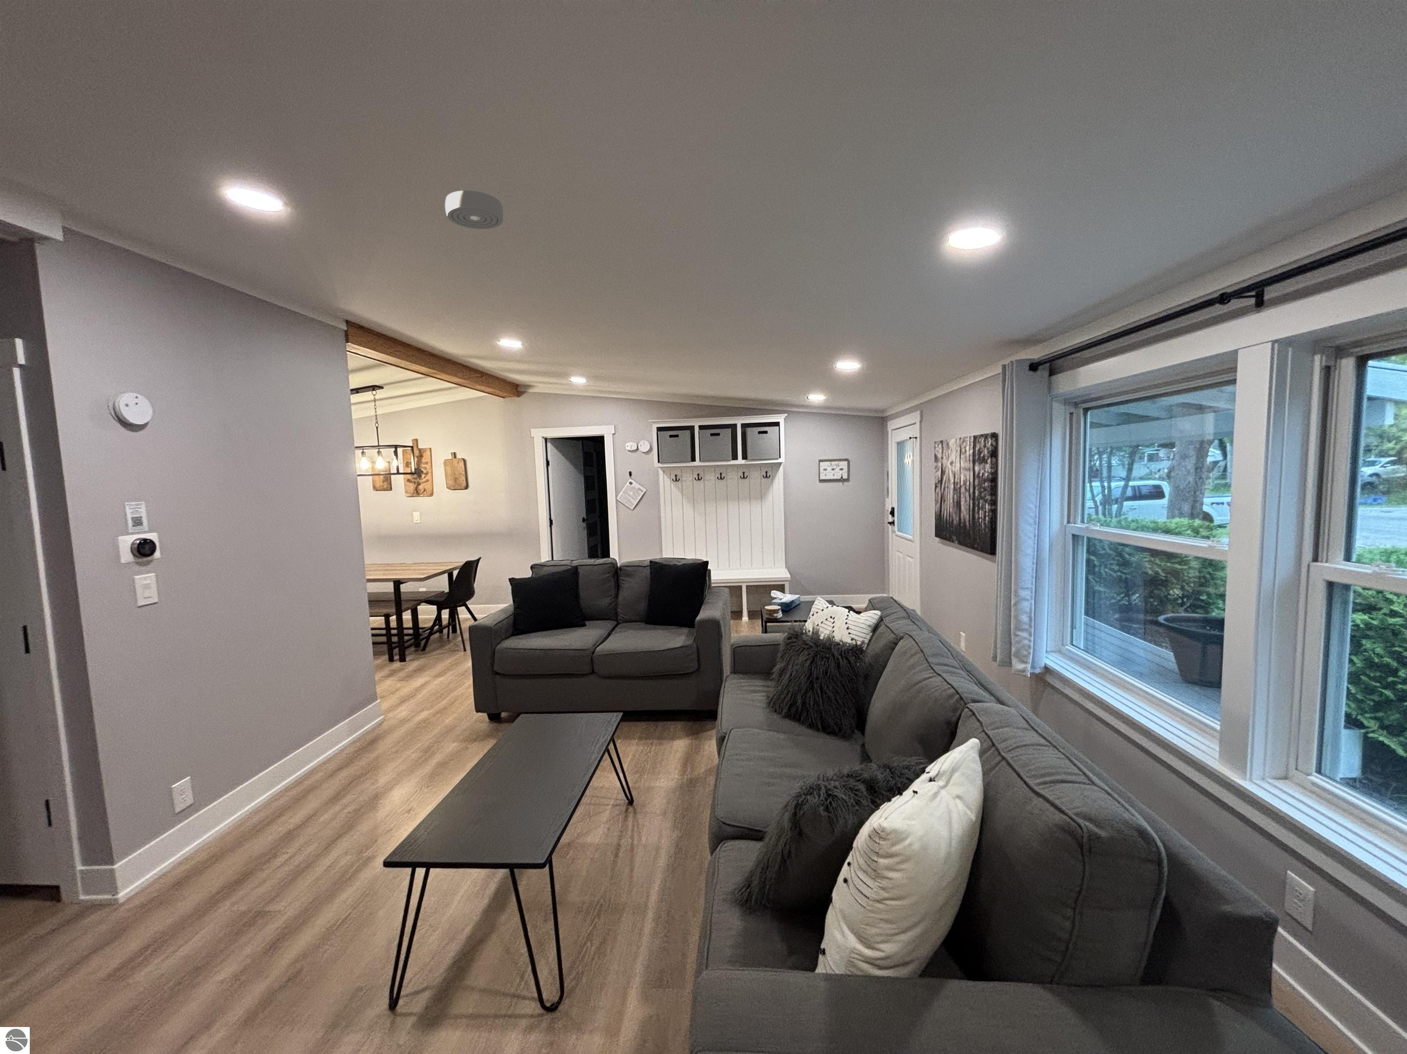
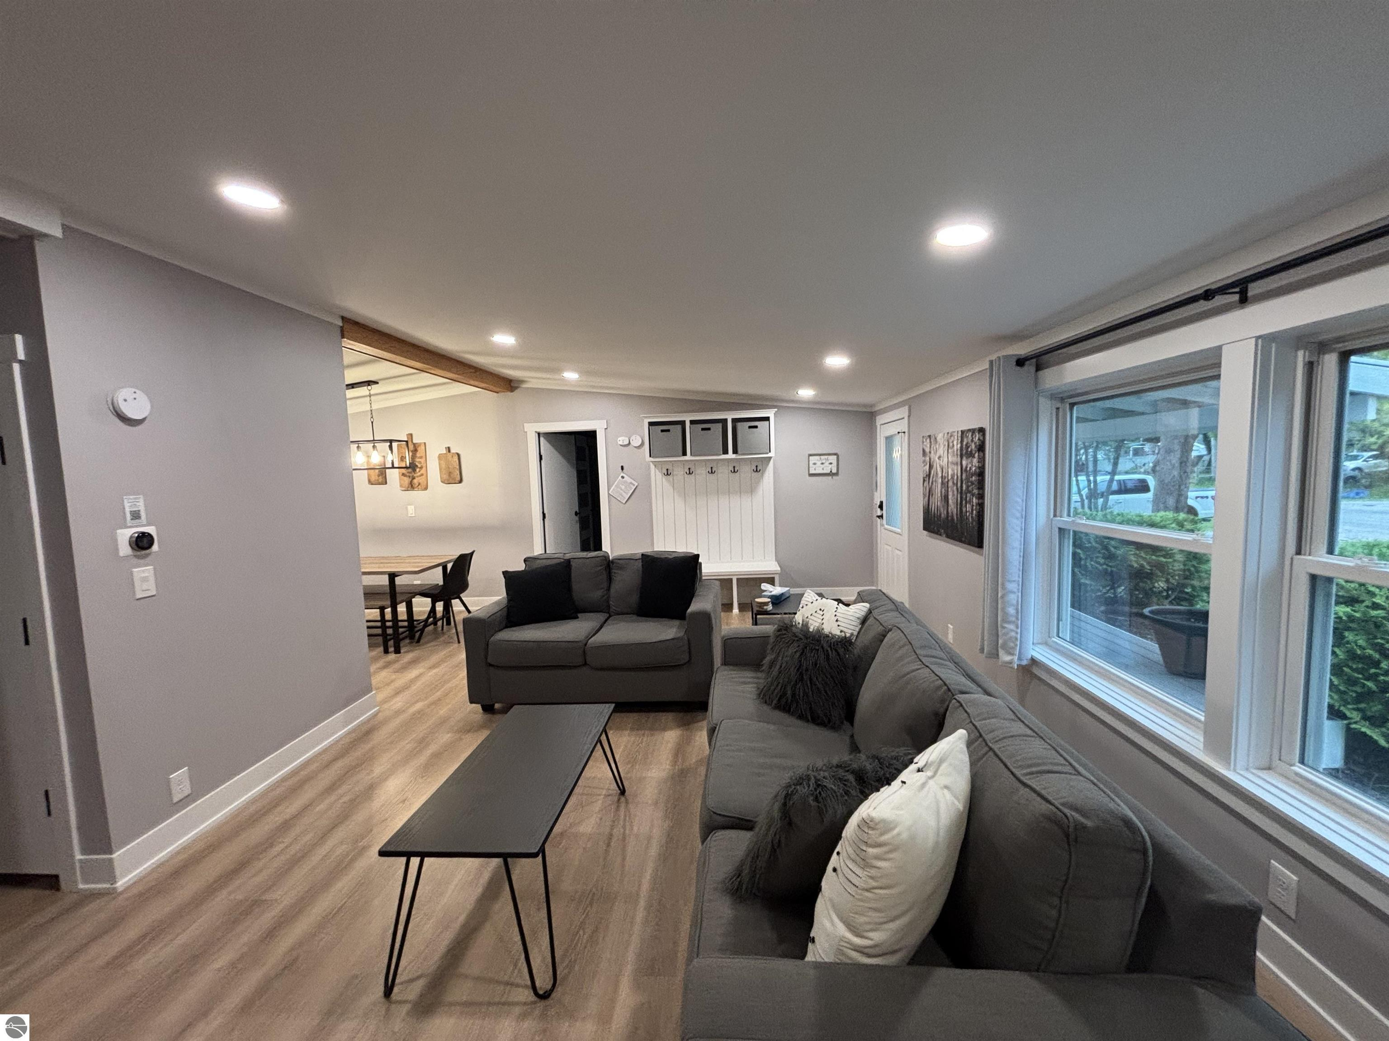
- smoke detector (474, 210)
